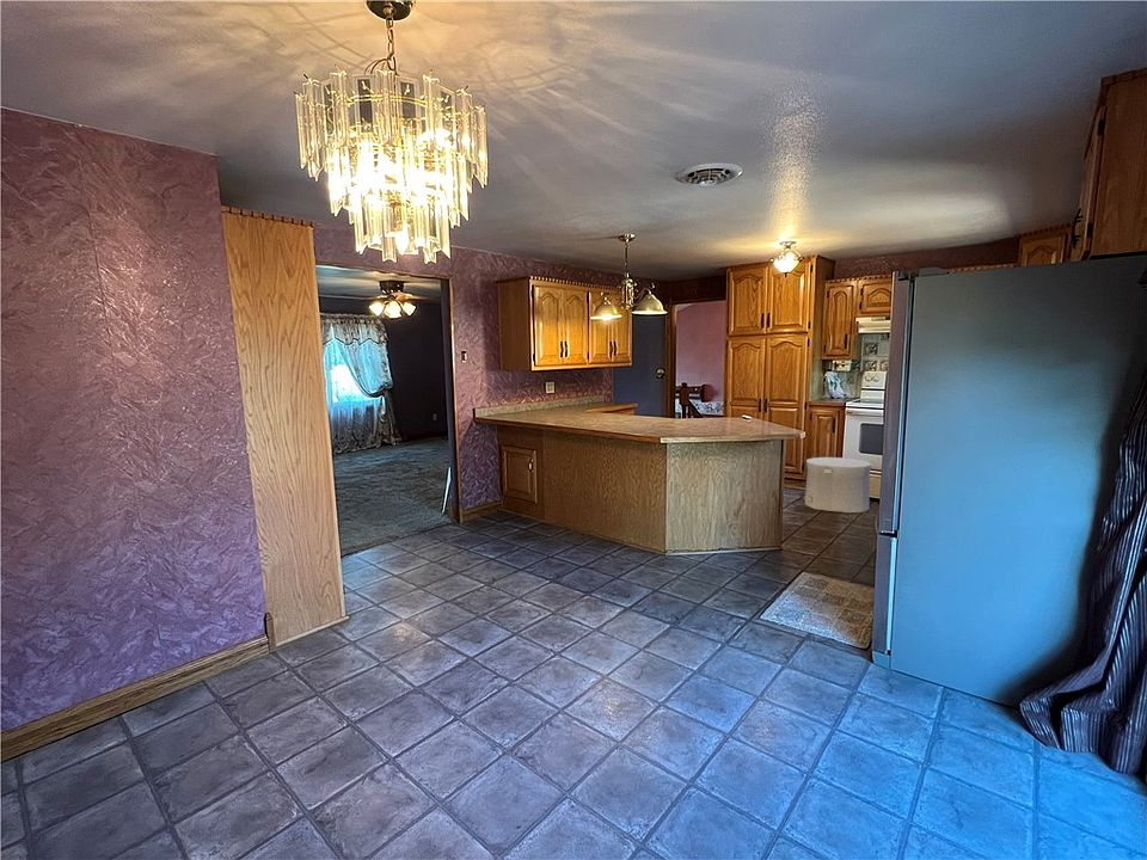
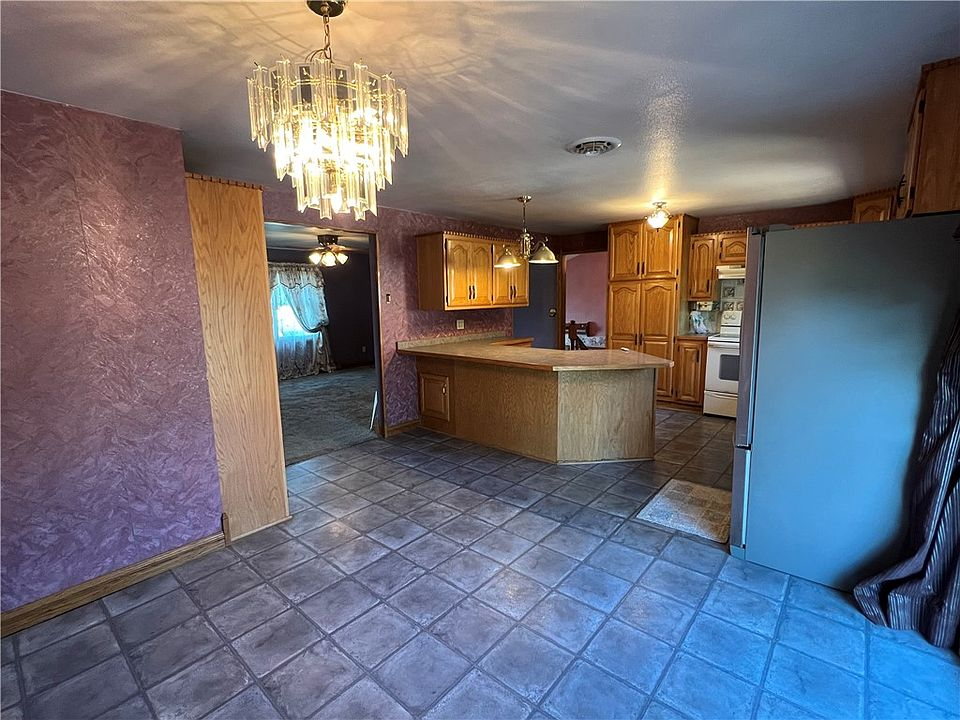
- trash can (836, 484)
